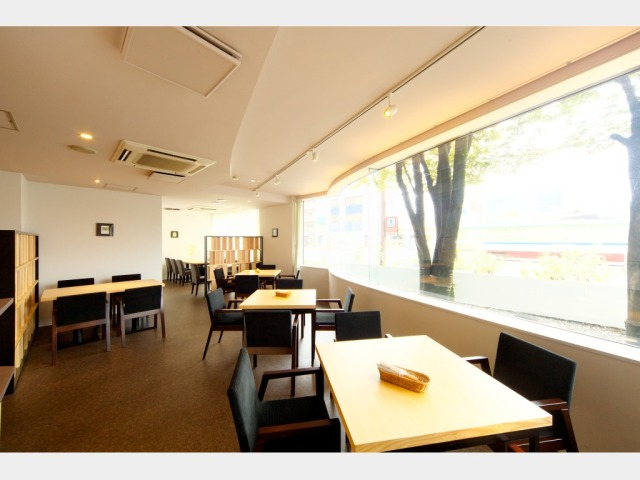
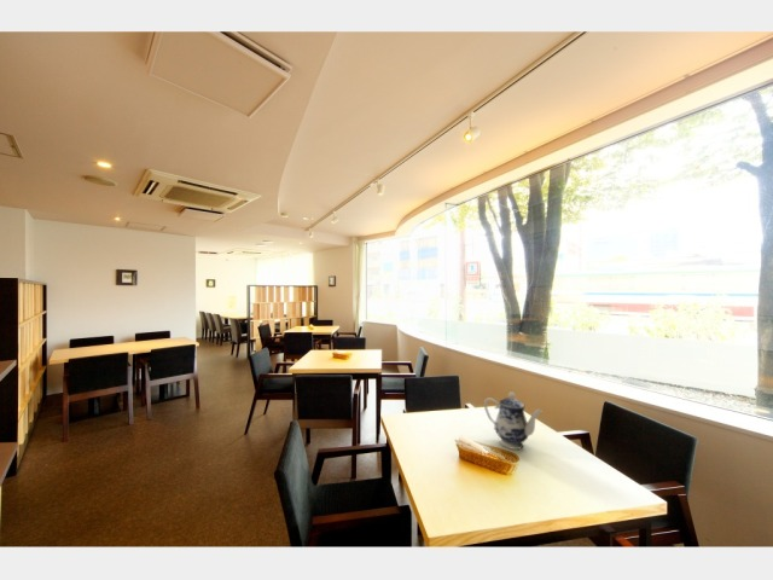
+ teapot (511, 417)
